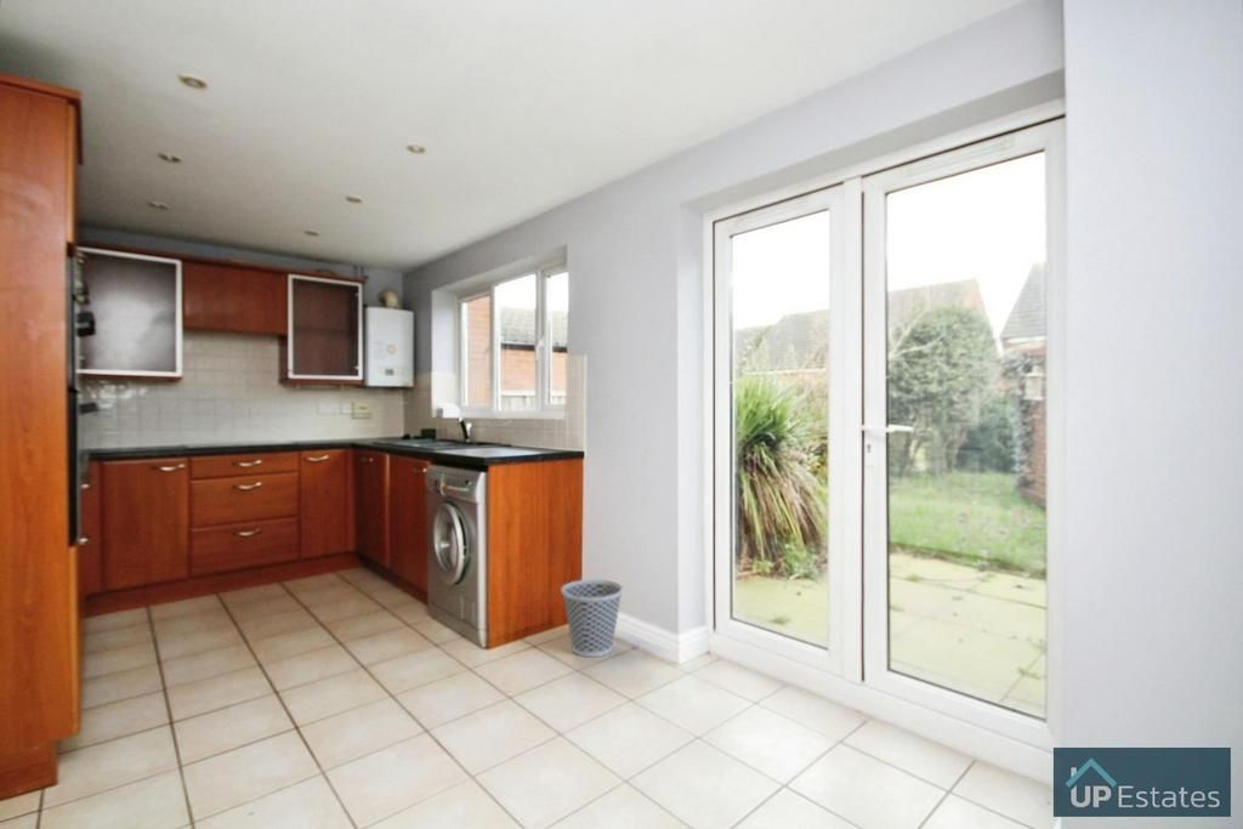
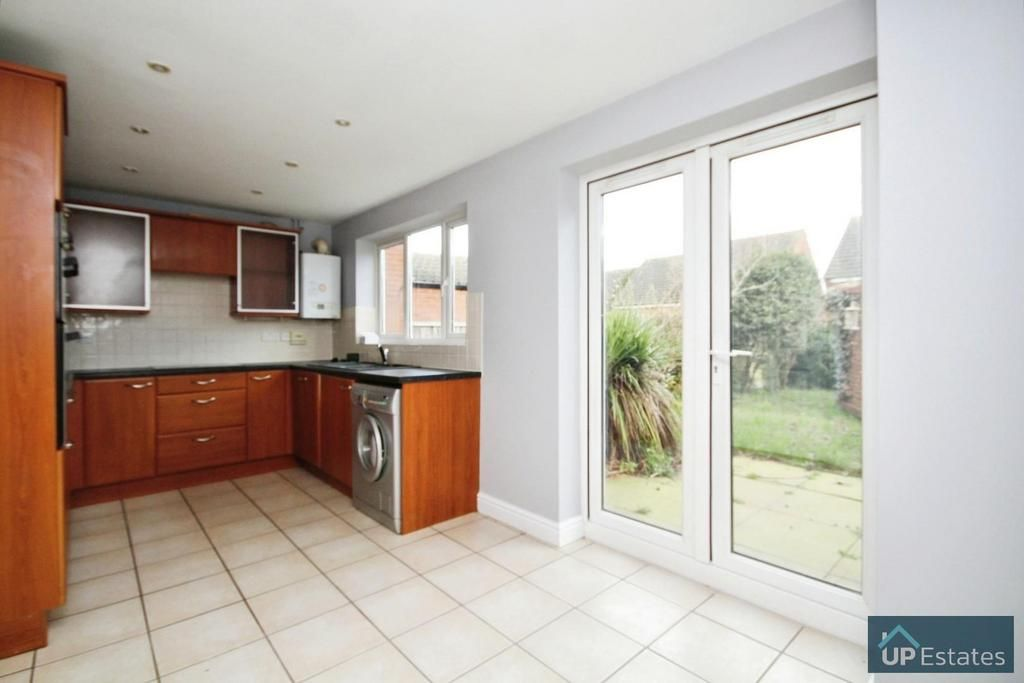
- wastebasket (591, 618)
